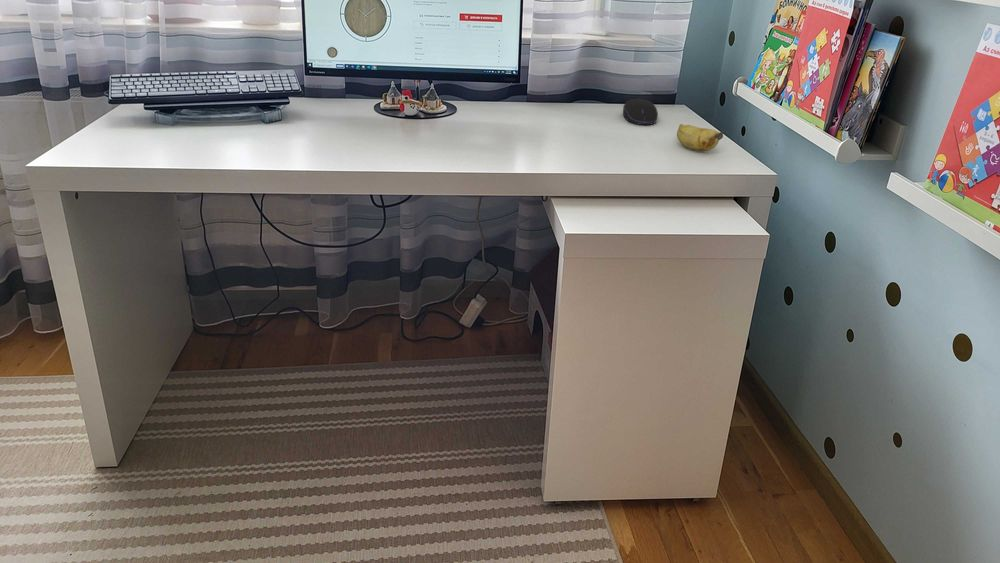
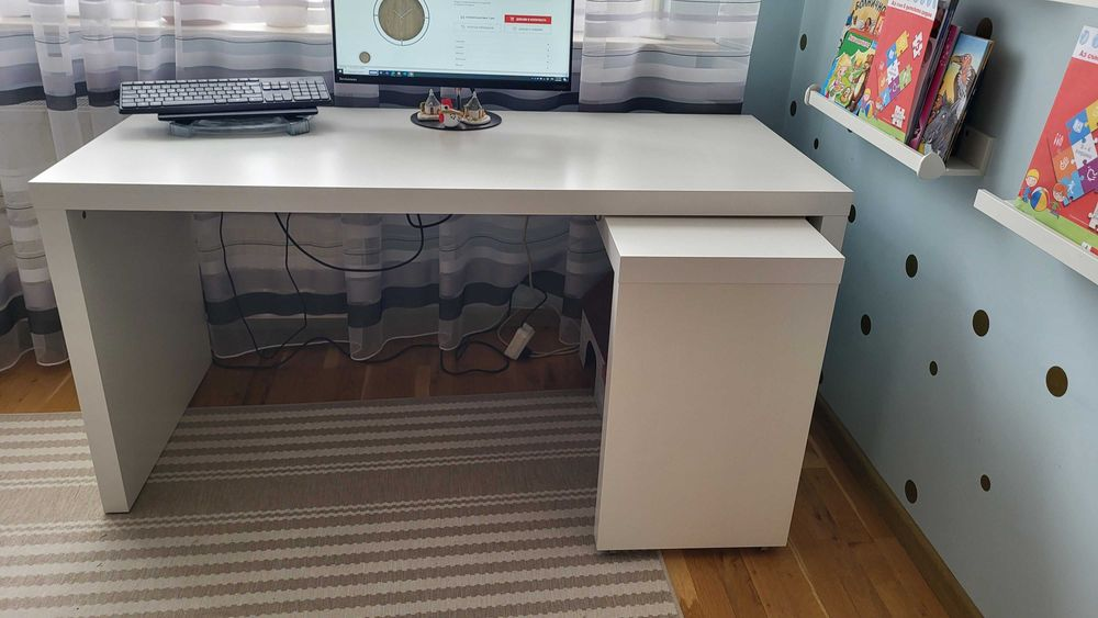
- banana (695, 137)
- computer mouse (640, 110)
